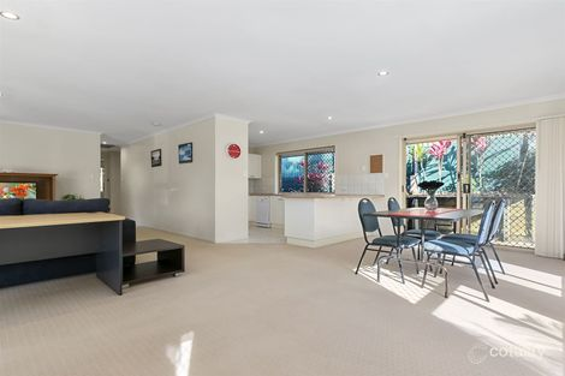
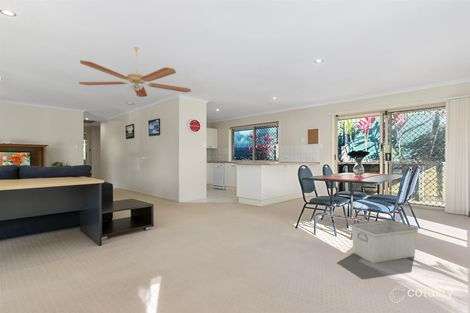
+ ceiling fan (136, 70)
+ storage bin (383, 240)
